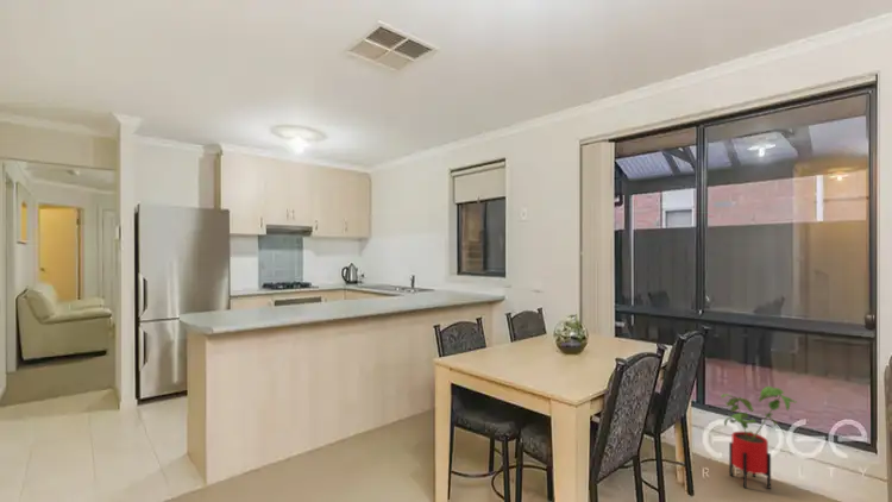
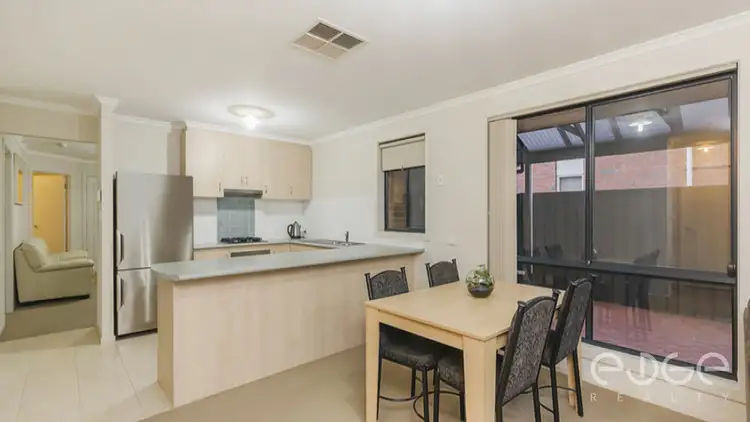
- house plant (753, 433)
